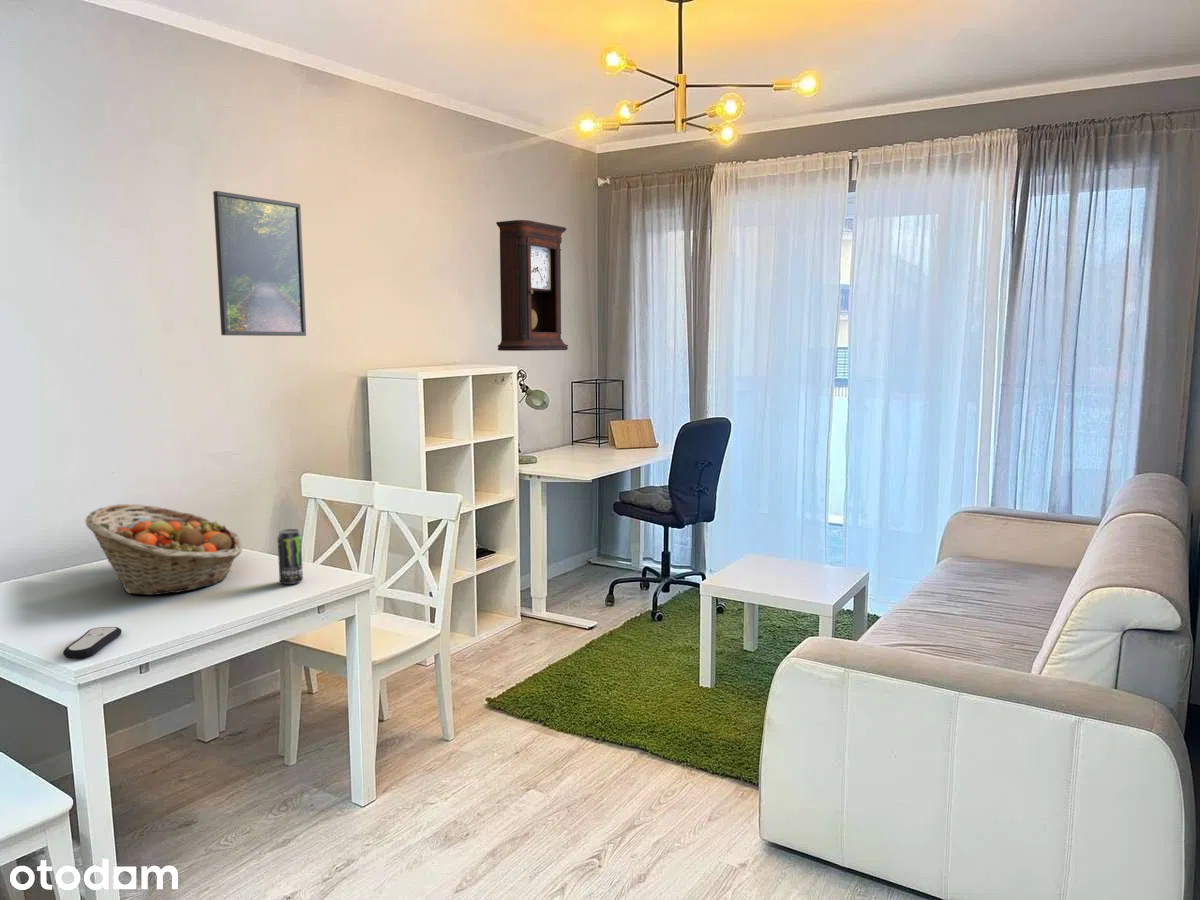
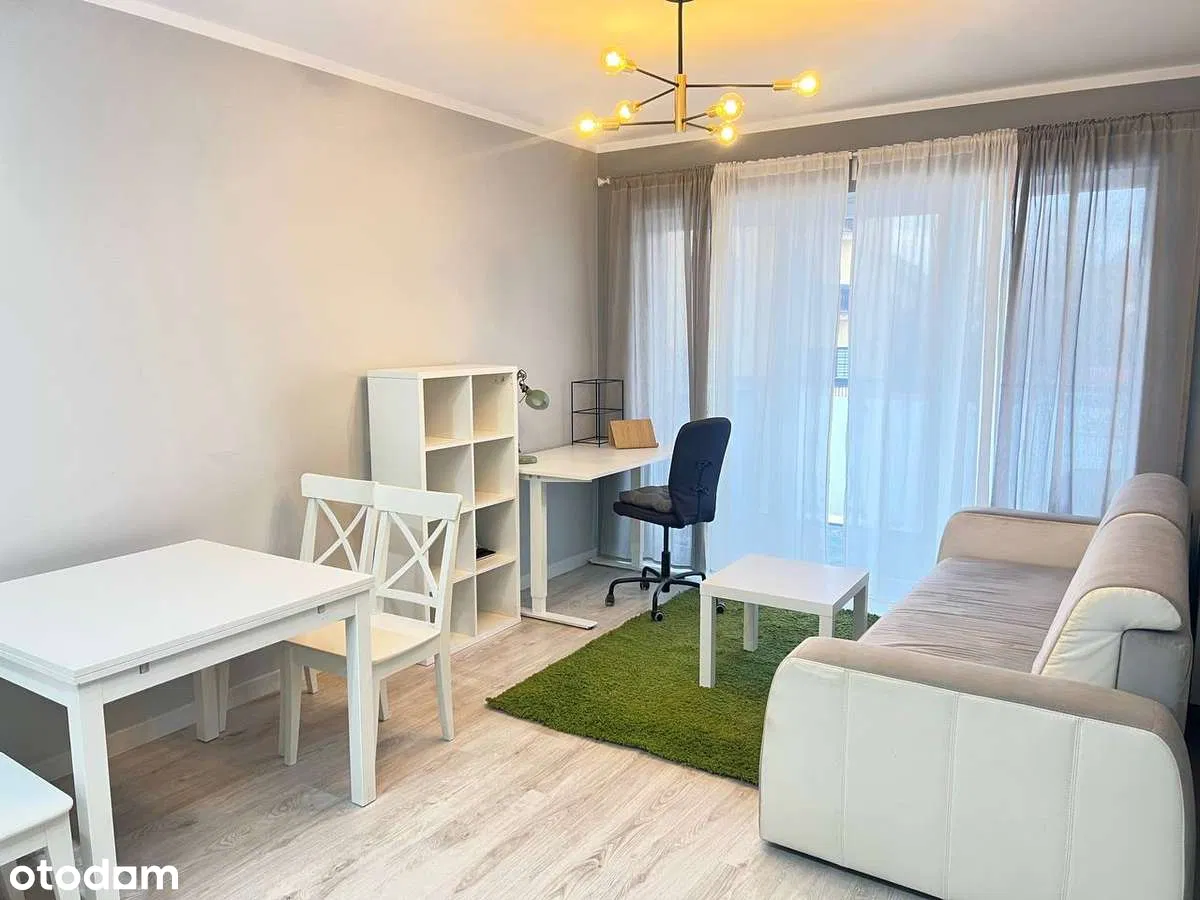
- pendulum clock (535, 288)
- remote control (92, 641)
- beverage can (290, 556)
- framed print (262, 267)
- fruit basket (168, 543)
